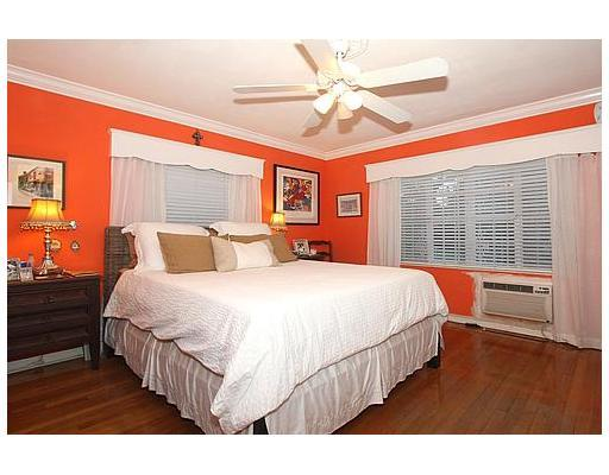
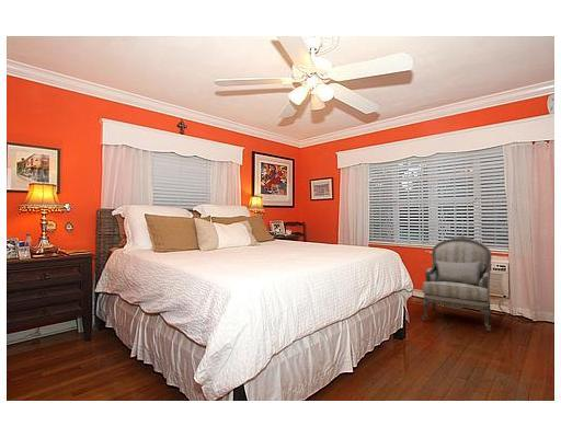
+ armchair (457, 277)
